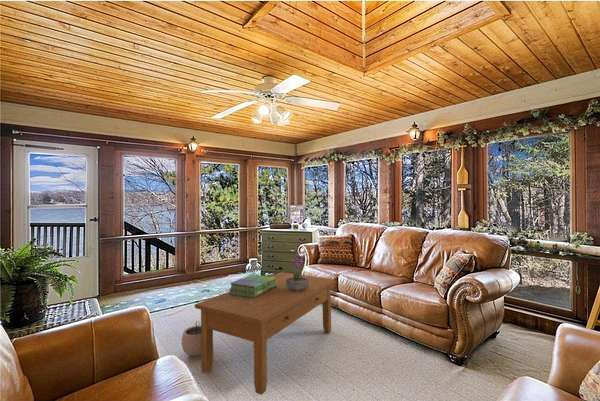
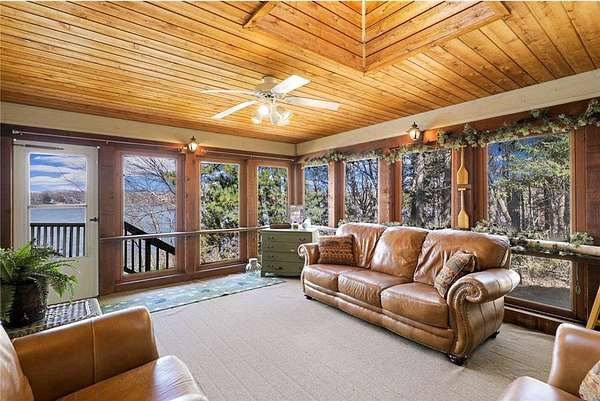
- plant pot (196, 336)
- potted plant (297, 269)
- stack of books (253, 284)
- coffee table (274, 319)
